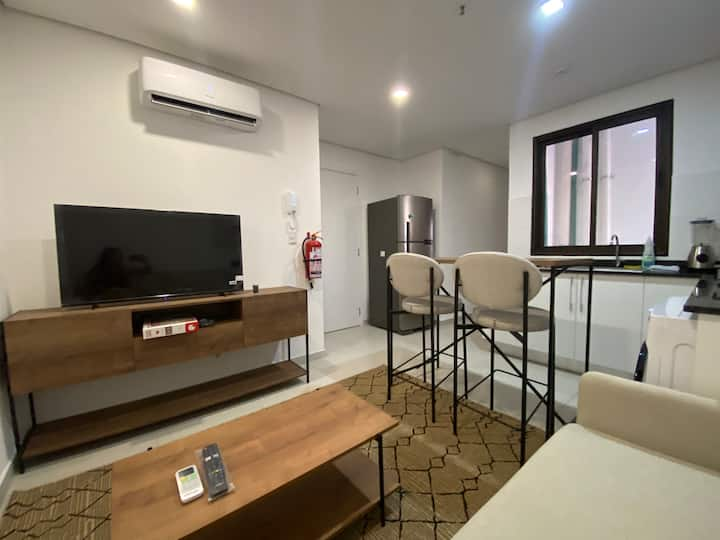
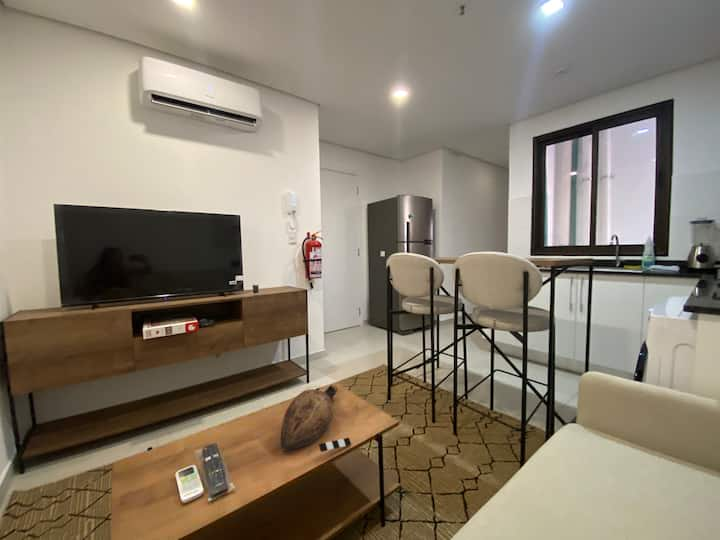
+ decorative bowl (317, 408)
